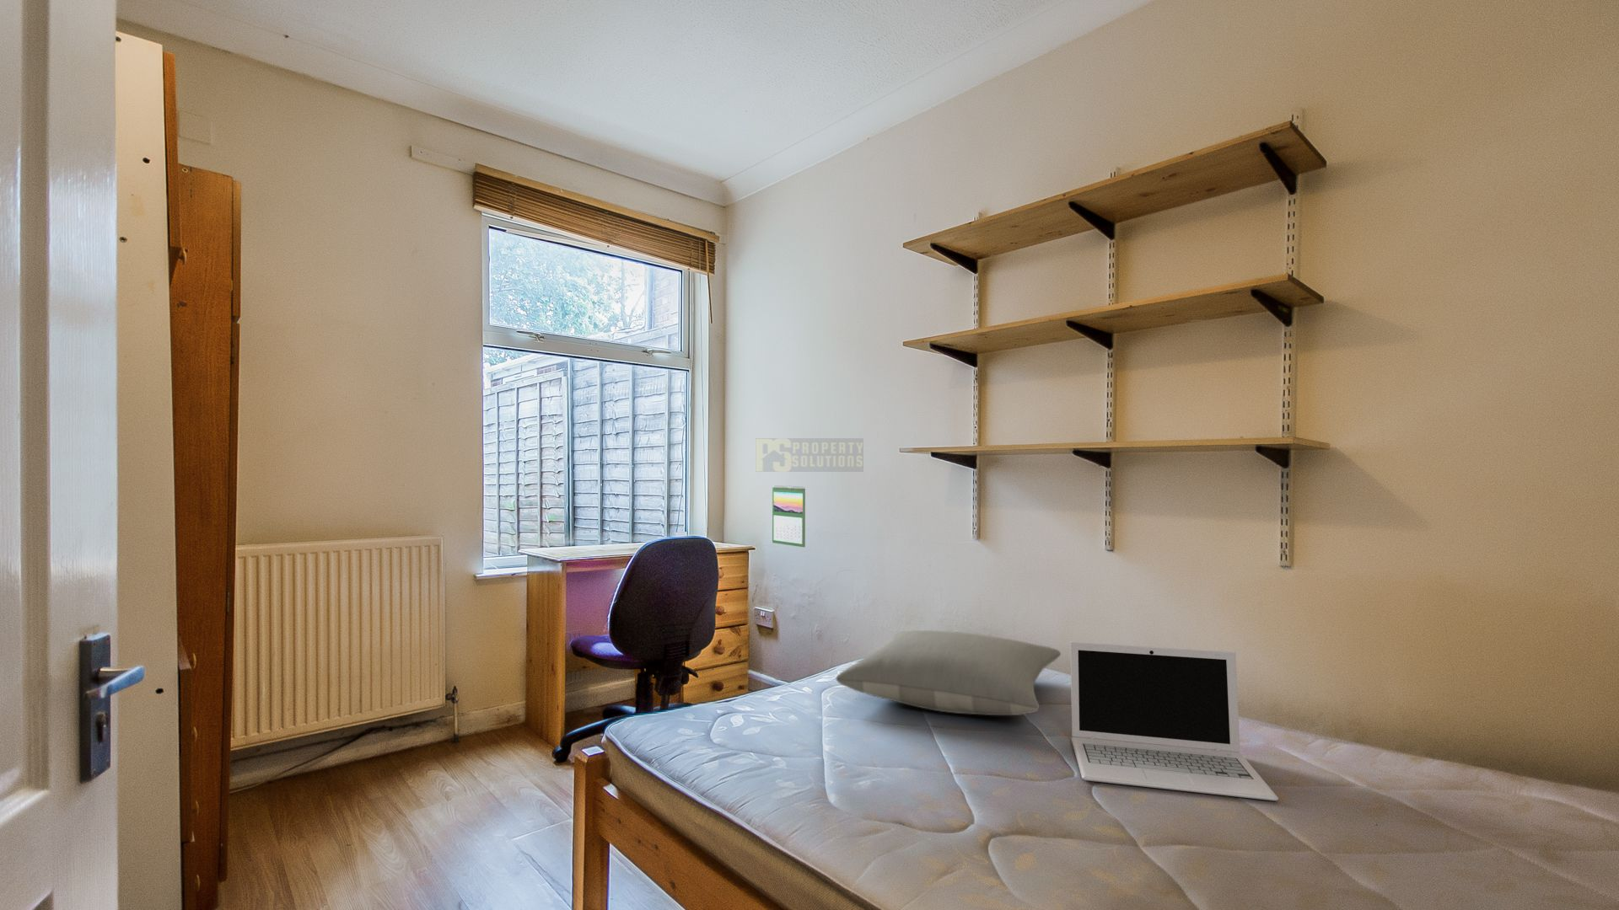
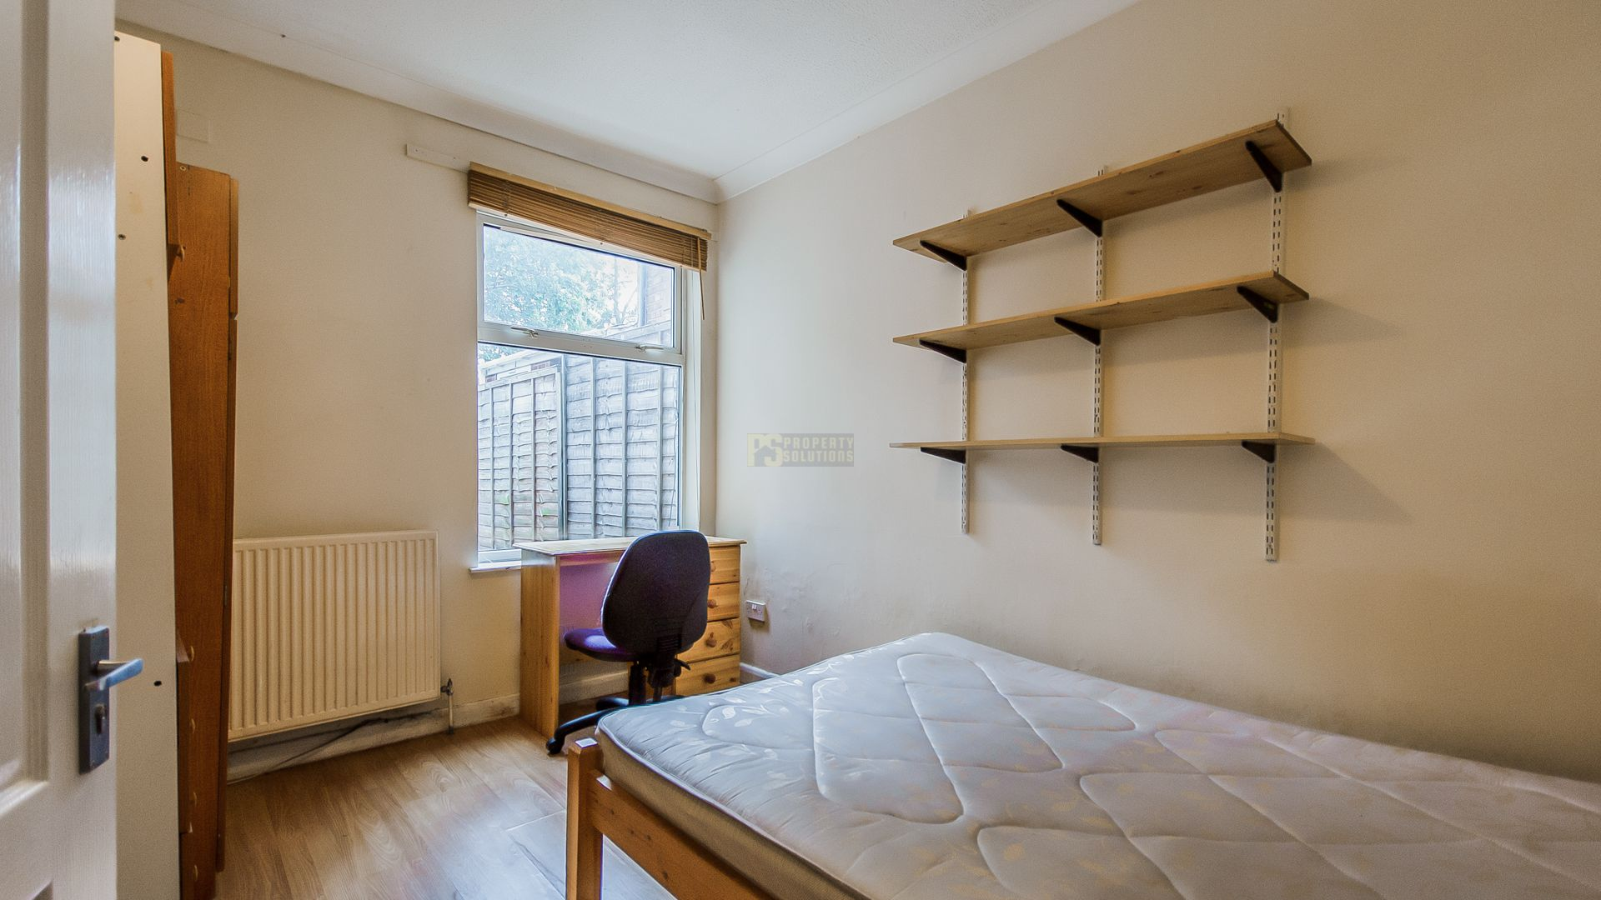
- calendar (787, 514)
- pillow (954, 664)
- laptop (1163, 713)
